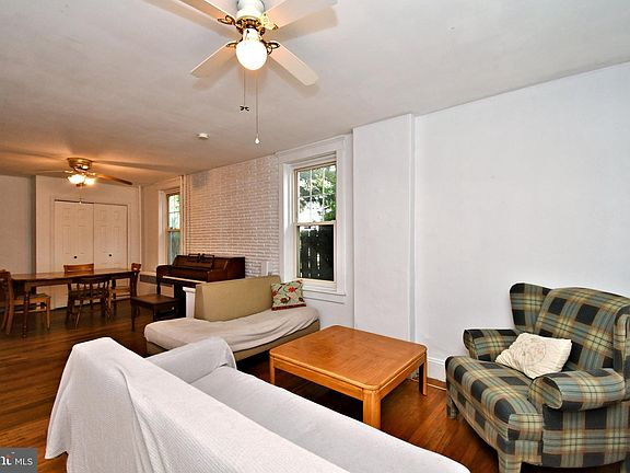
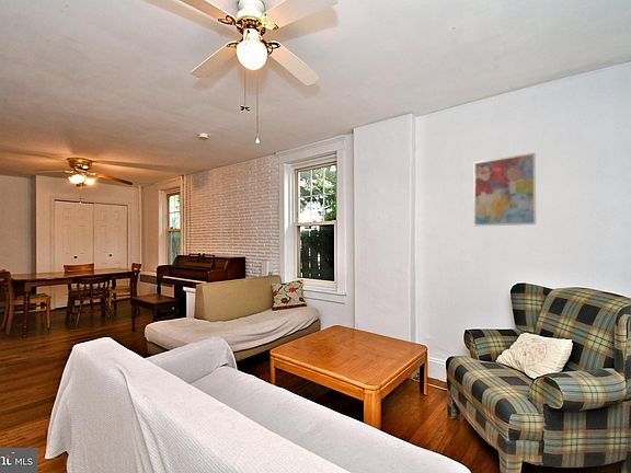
+ wall art (503, 192)
